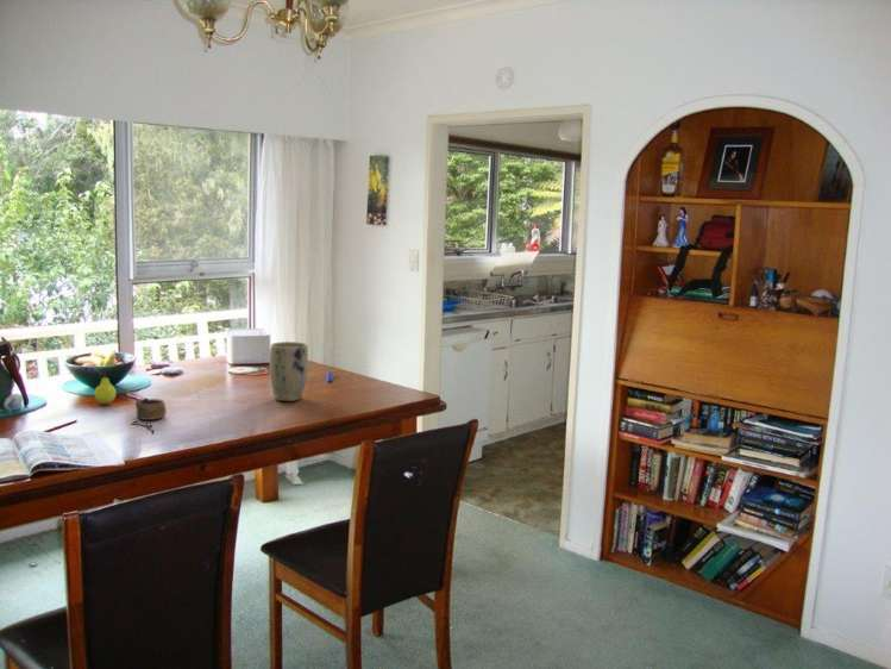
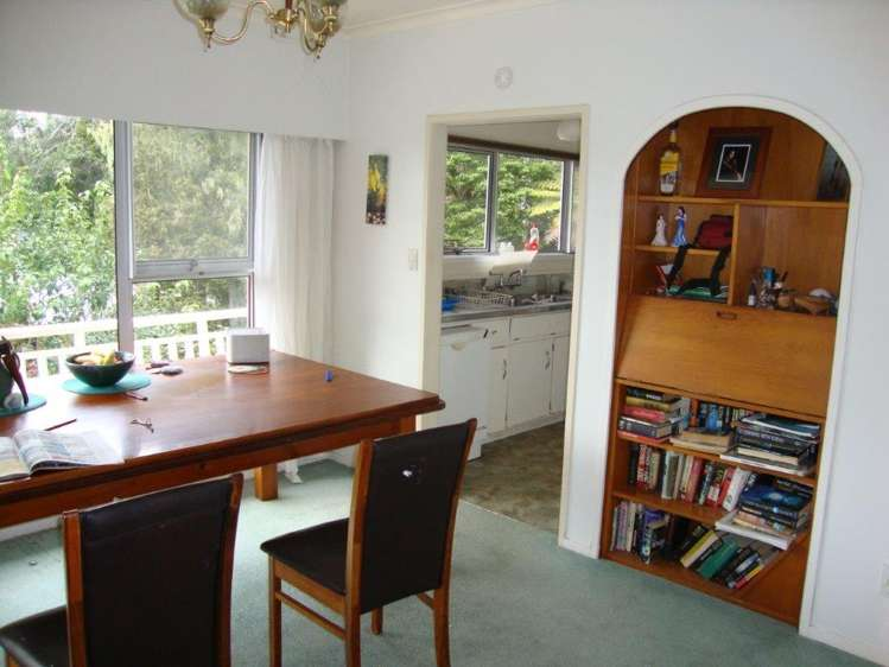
- fruit (105, 386)
- cup (149, 408)
- plant pot (288, 371)
